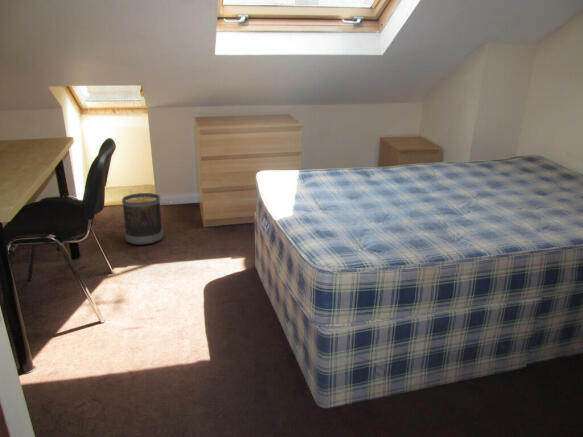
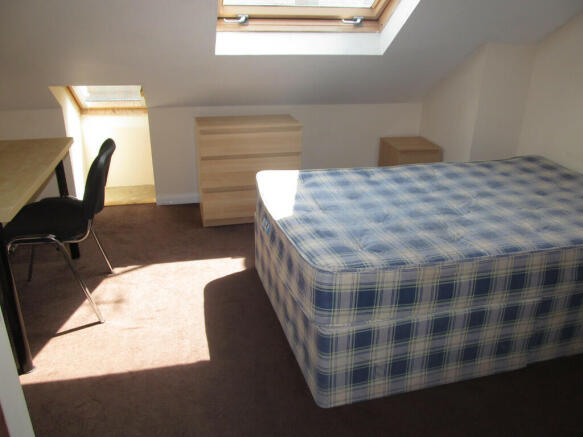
- wastebasket (143, 218)
